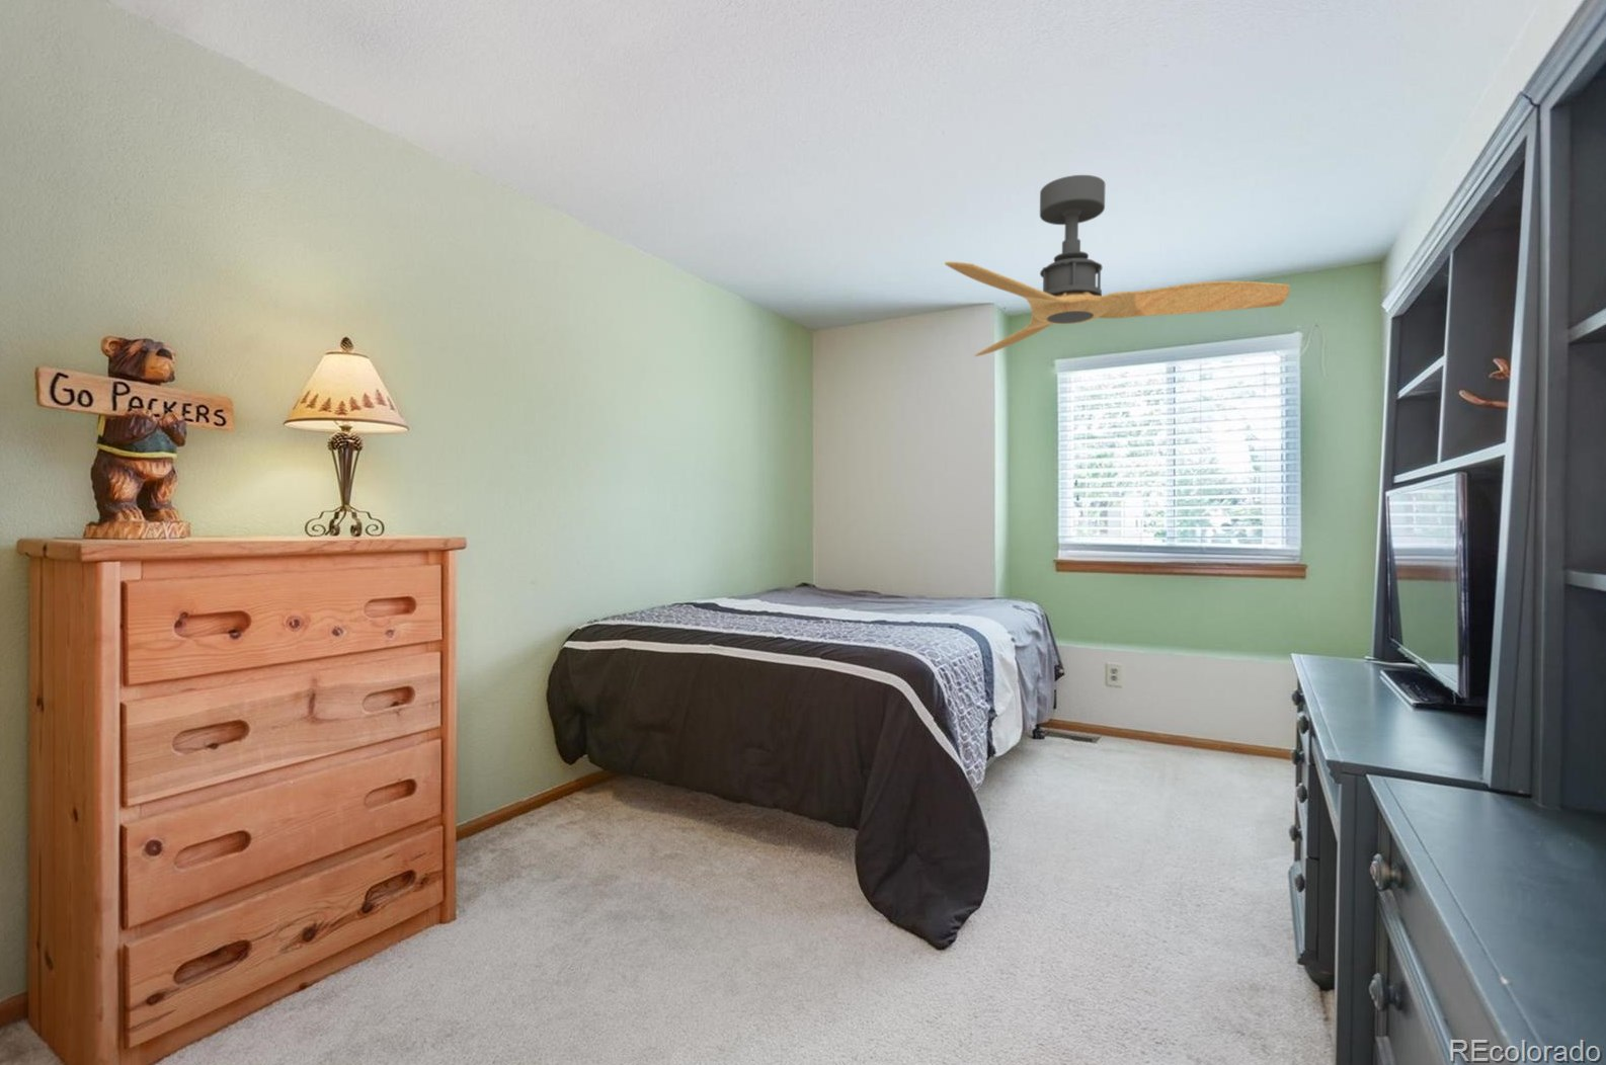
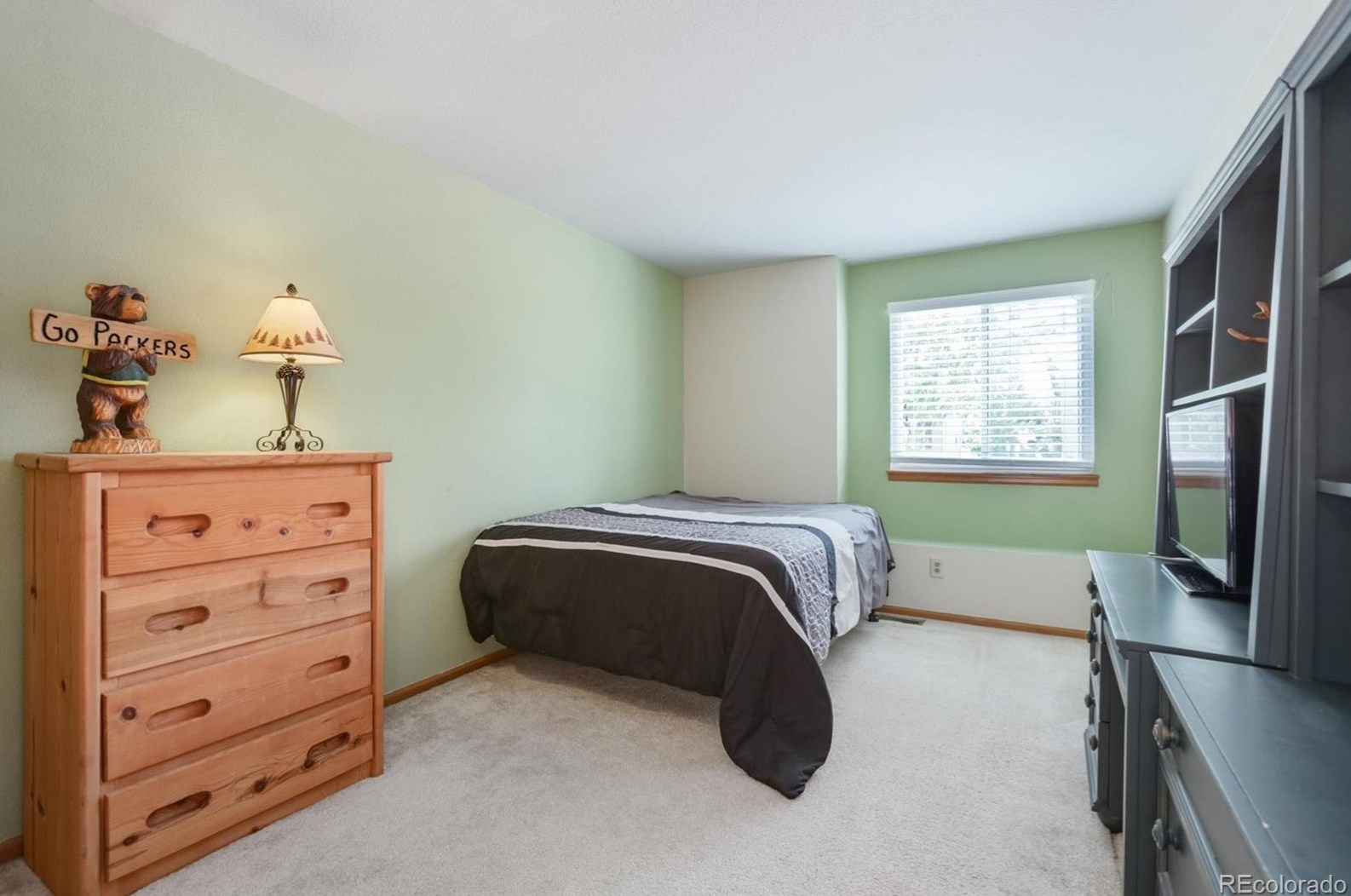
- ceiling fan (1101, 264)
